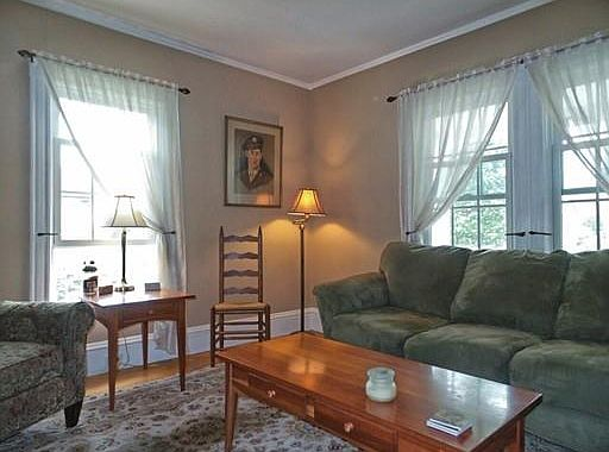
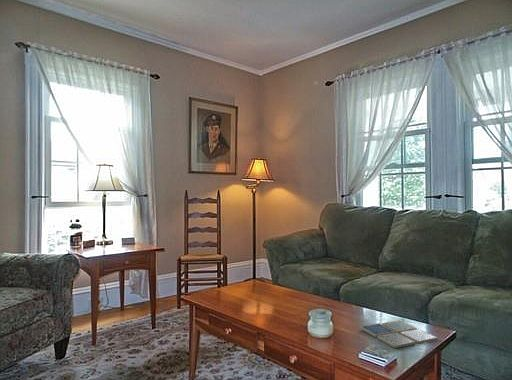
+ drink coaster (397, 332)
